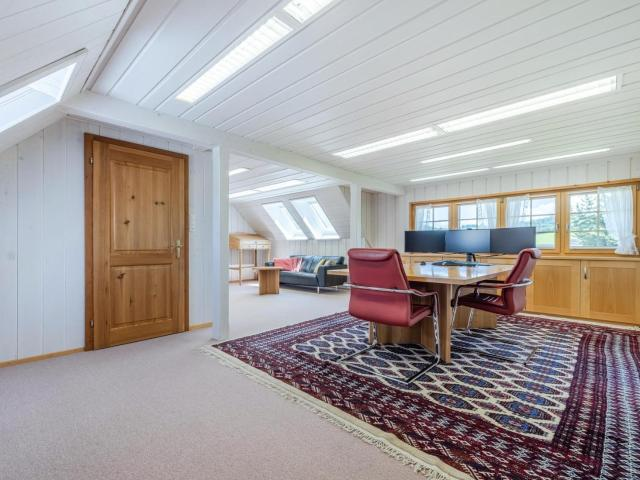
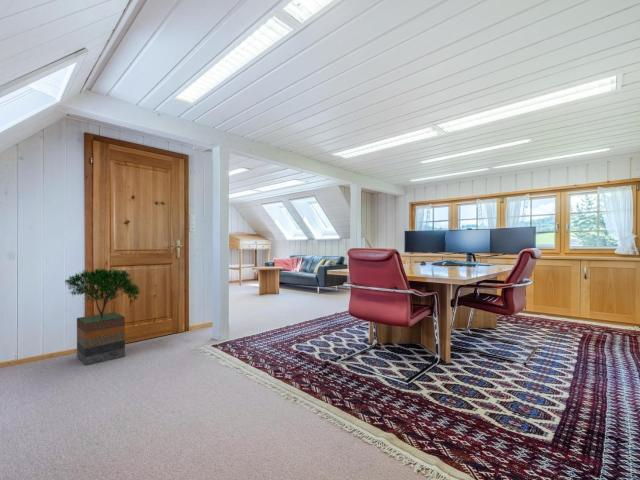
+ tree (103, 311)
